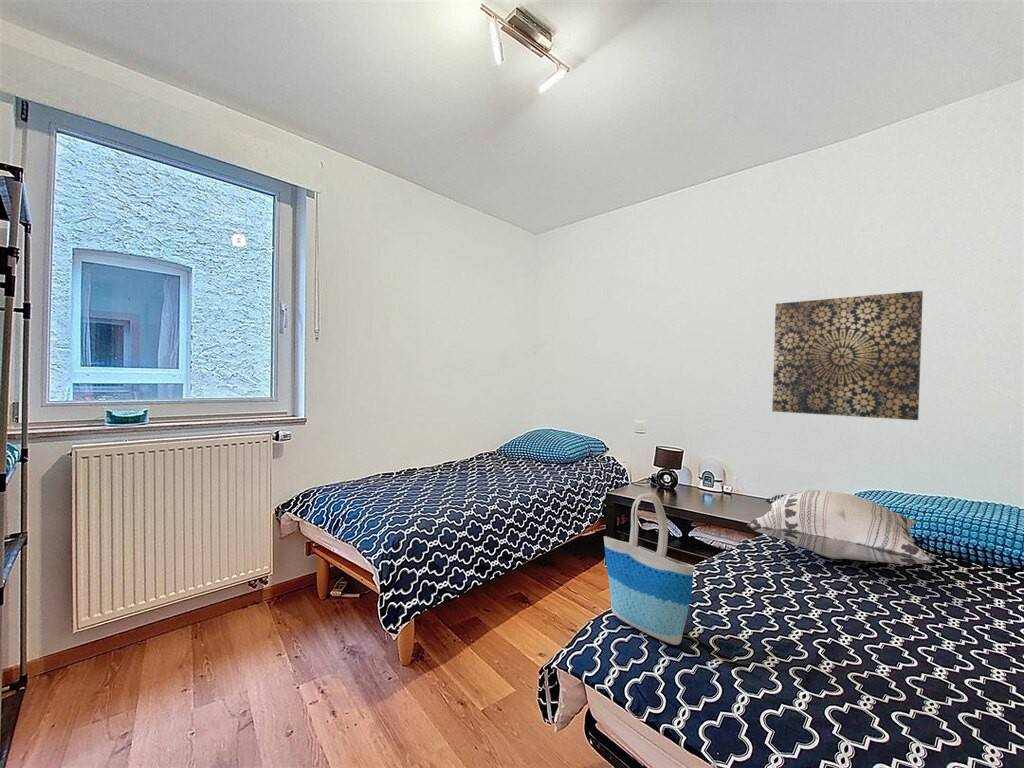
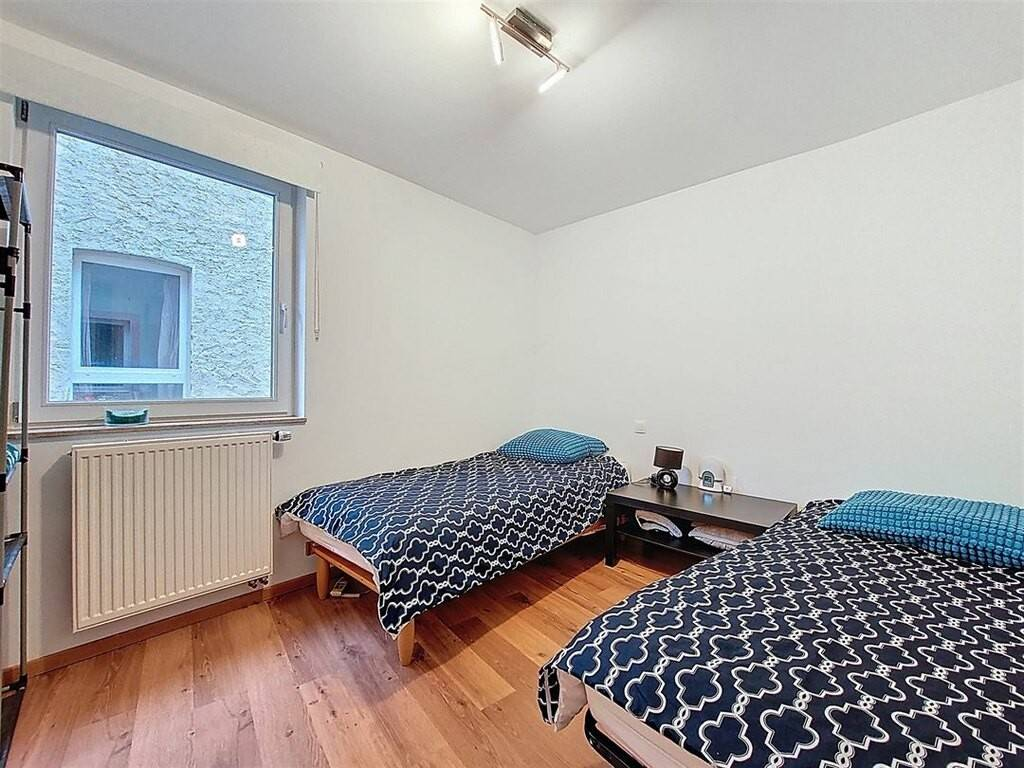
- tote bag (645, 560)
- wall art (840, 356)
- decorative pillow (833, 523)
